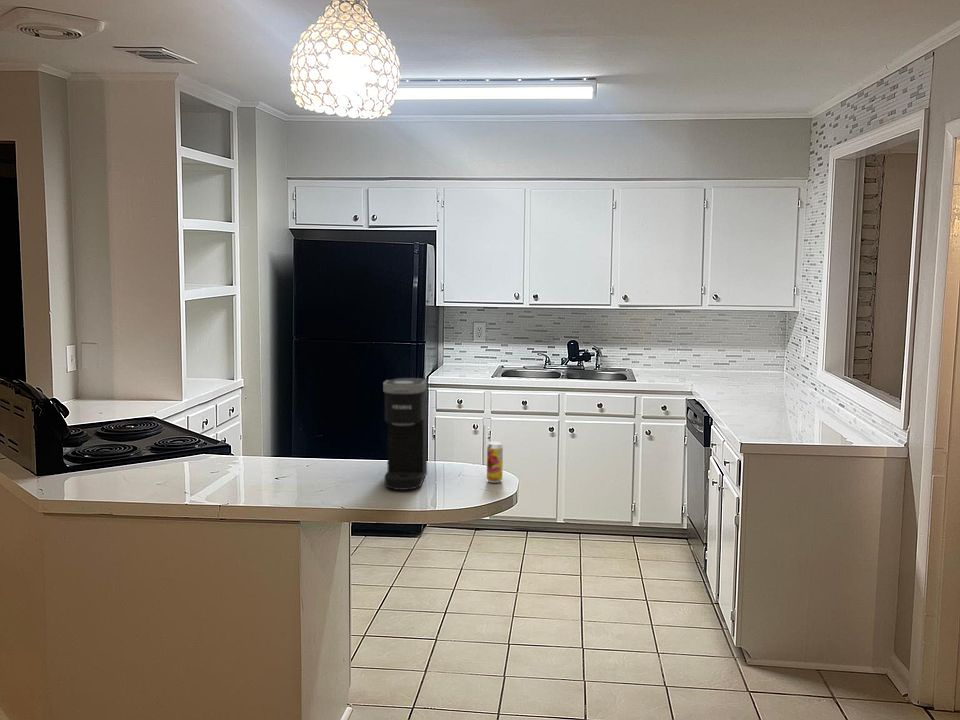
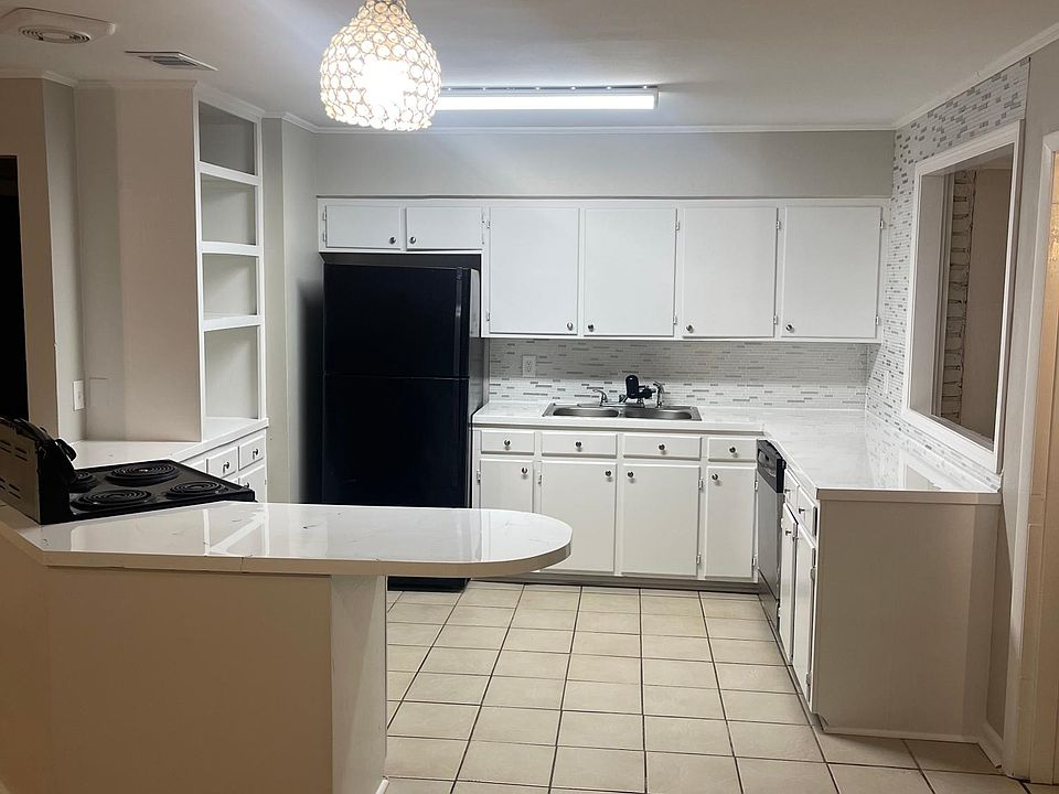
- coffee maker (406, 429)
- beverage can (494, 461)
